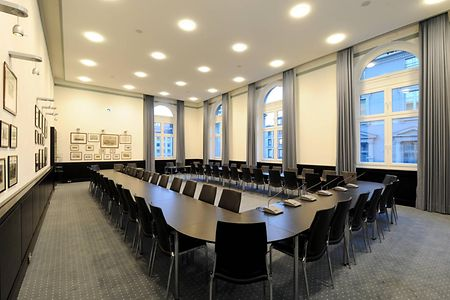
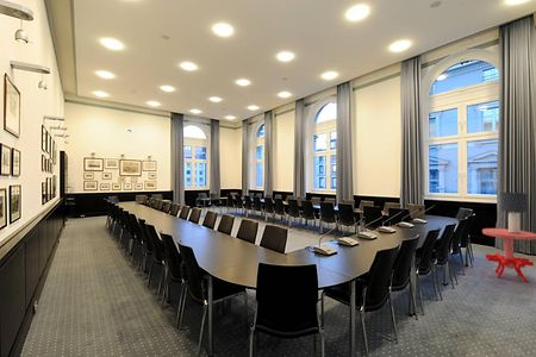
+ lamp (513, 212)
+ side table (509, 253)
